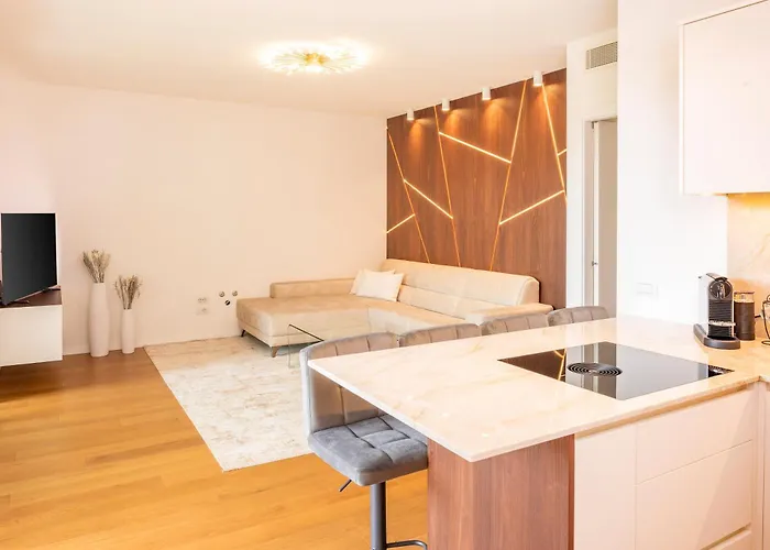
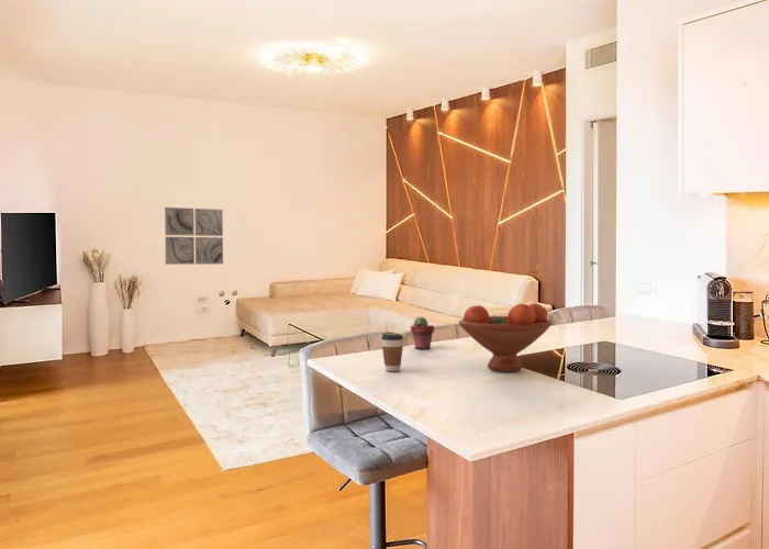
+ coffee cup (392, 351)
+ potted succulent (422, 332)
+ fruit bowl (504, 335)
+ wall art (193, 235)
